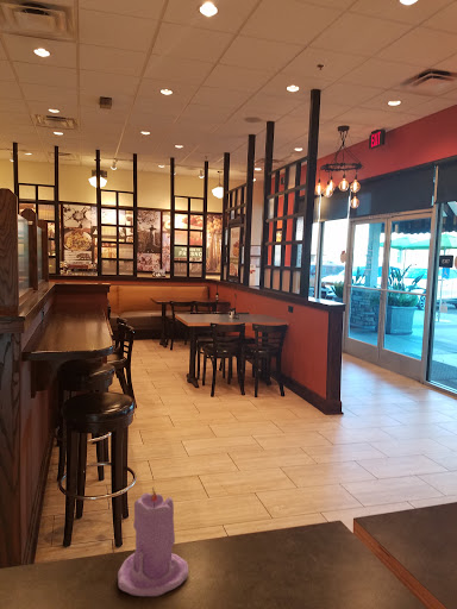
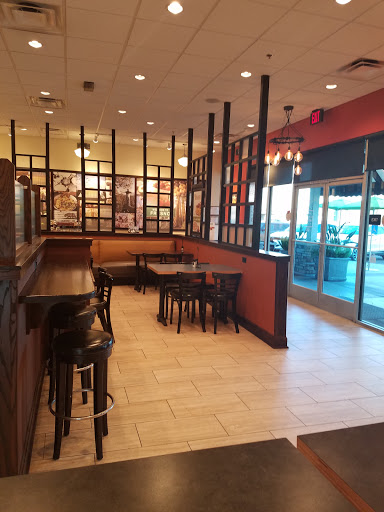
- candle (151, 530)
